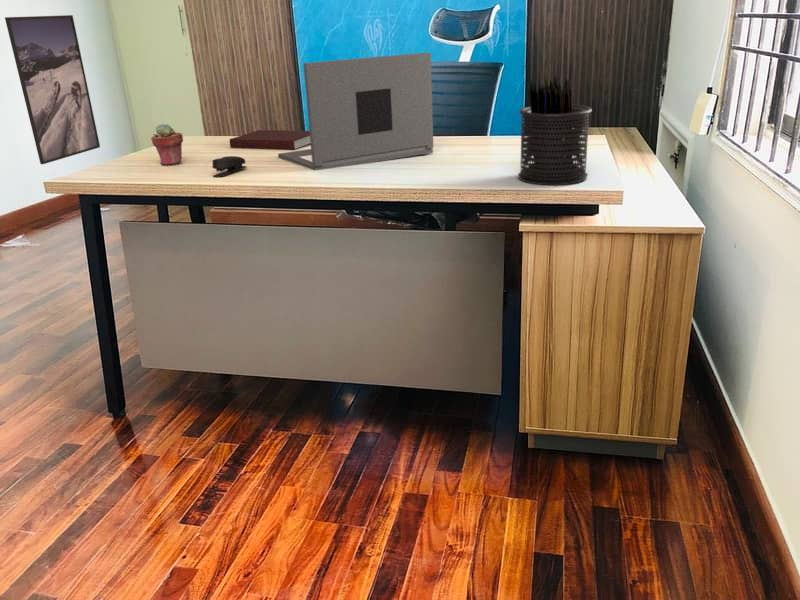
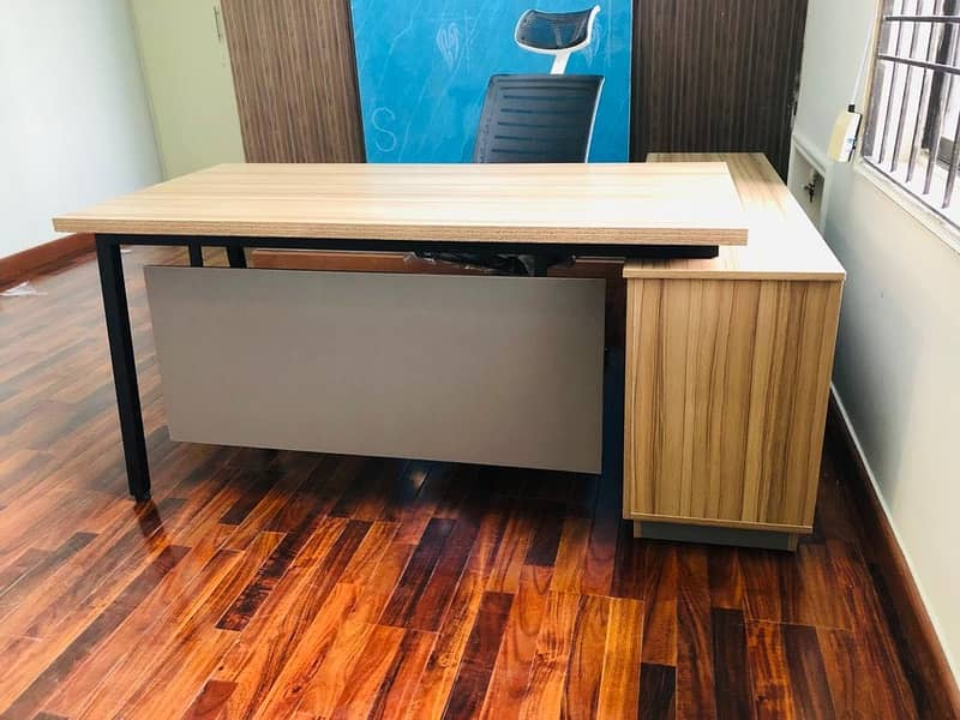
- notebook (275, 139)
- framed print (56, 88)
- laptop (352, 107)
- pen holder (554, 126)
- potted succulent (168, 143)
- stapler (229, 163)
